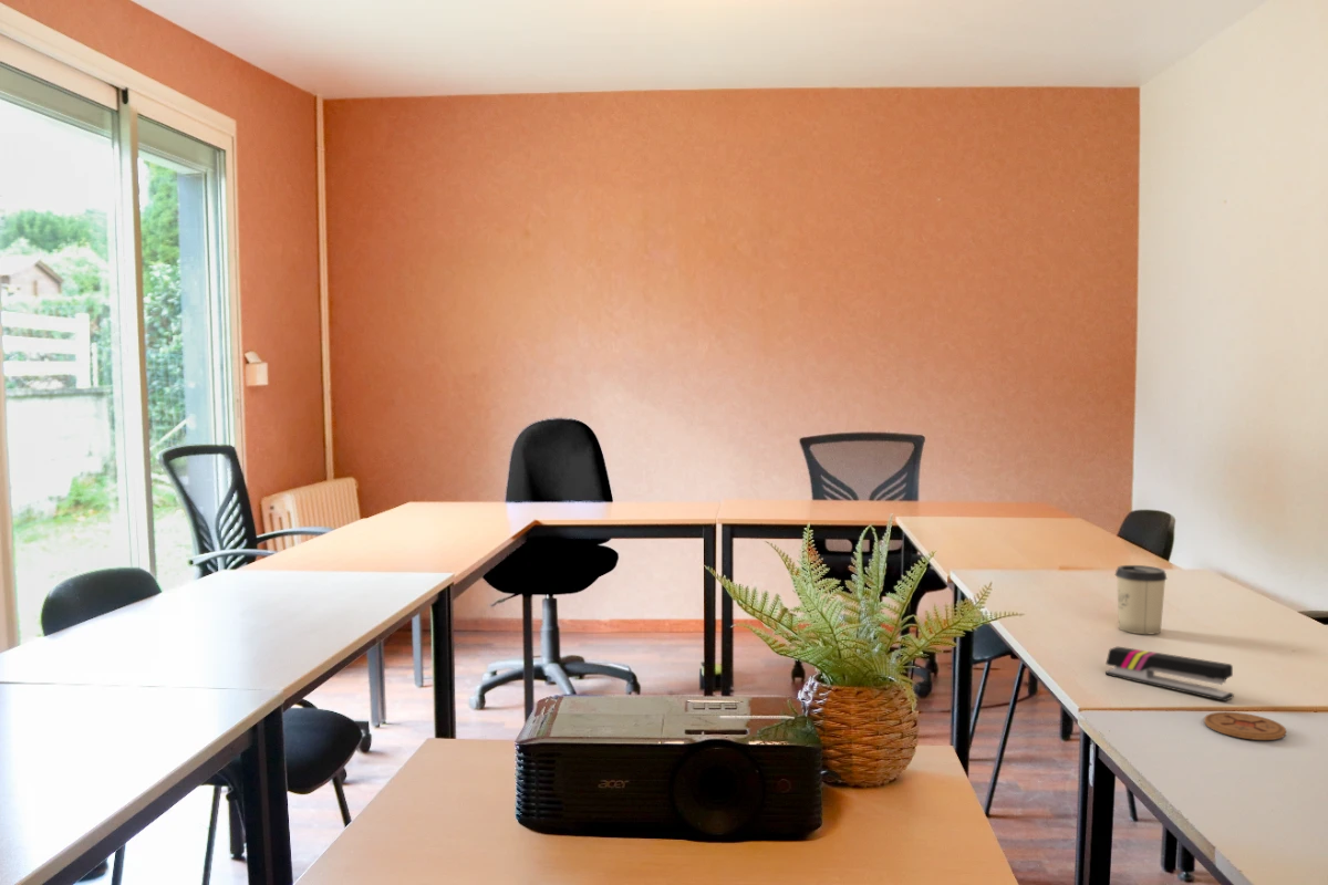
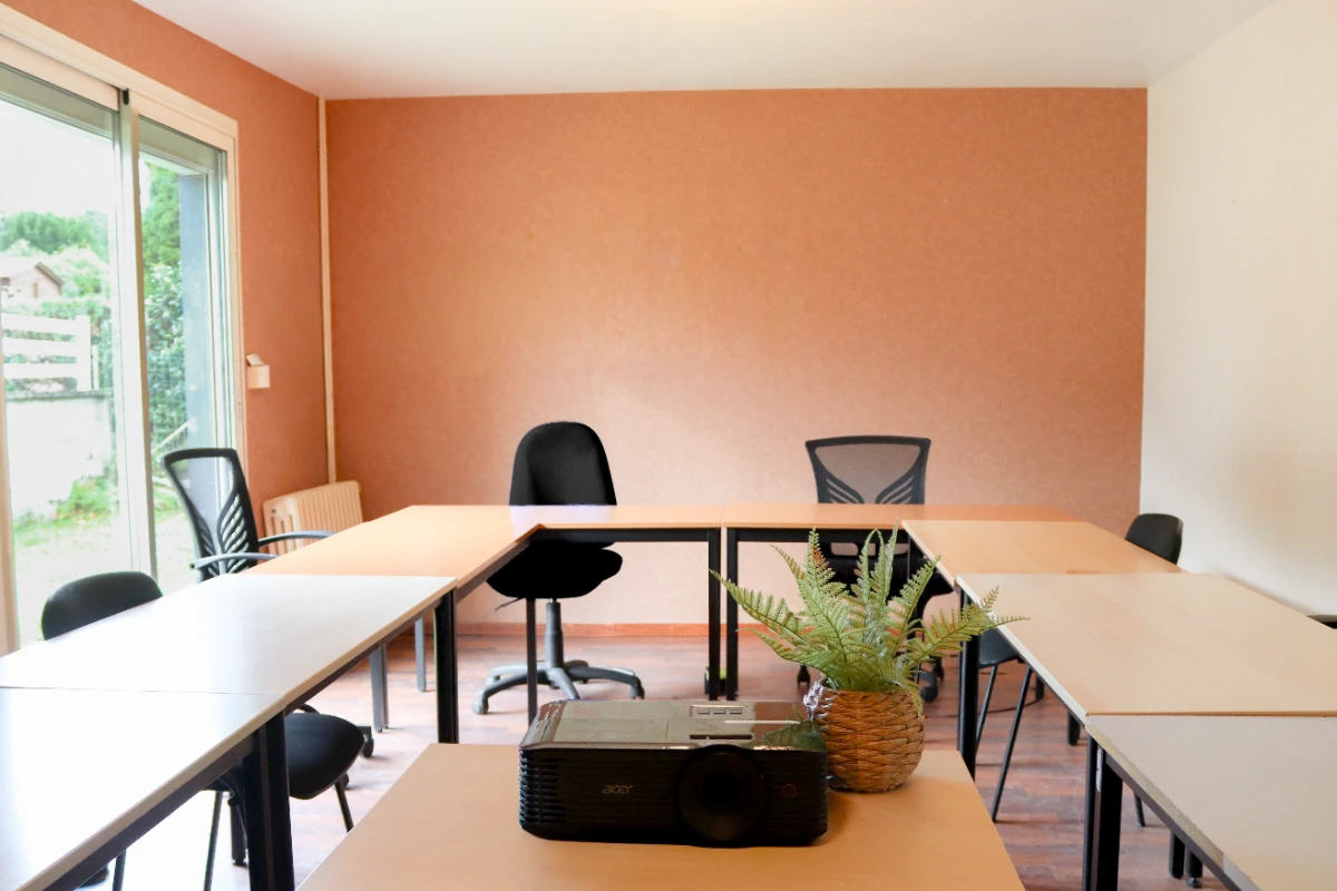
- cup (1140, 598)
- coaster (1244, 725)
- stapler (1166, 669)
